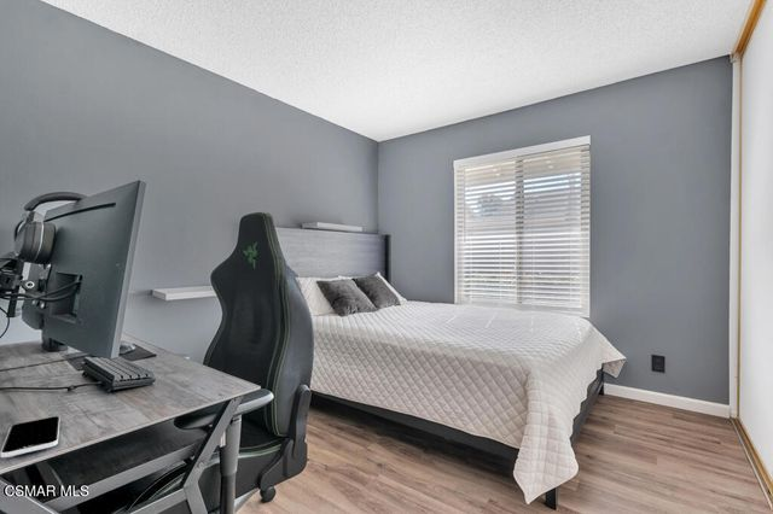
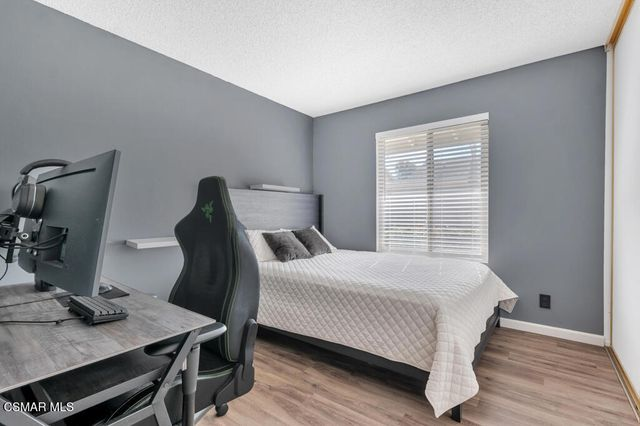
- smartphone (33, 434)
